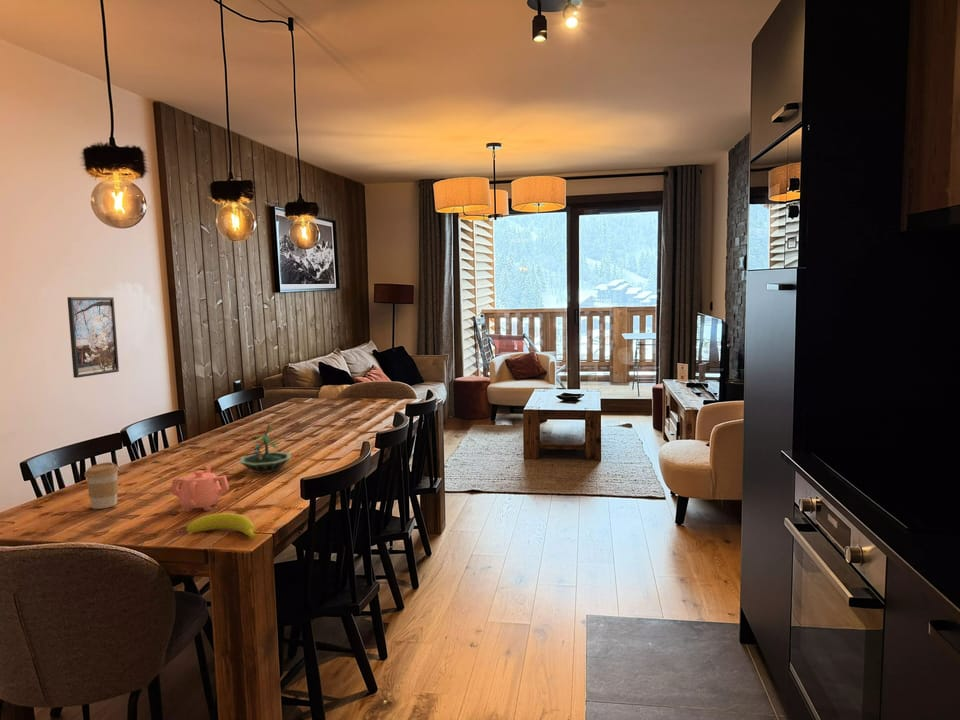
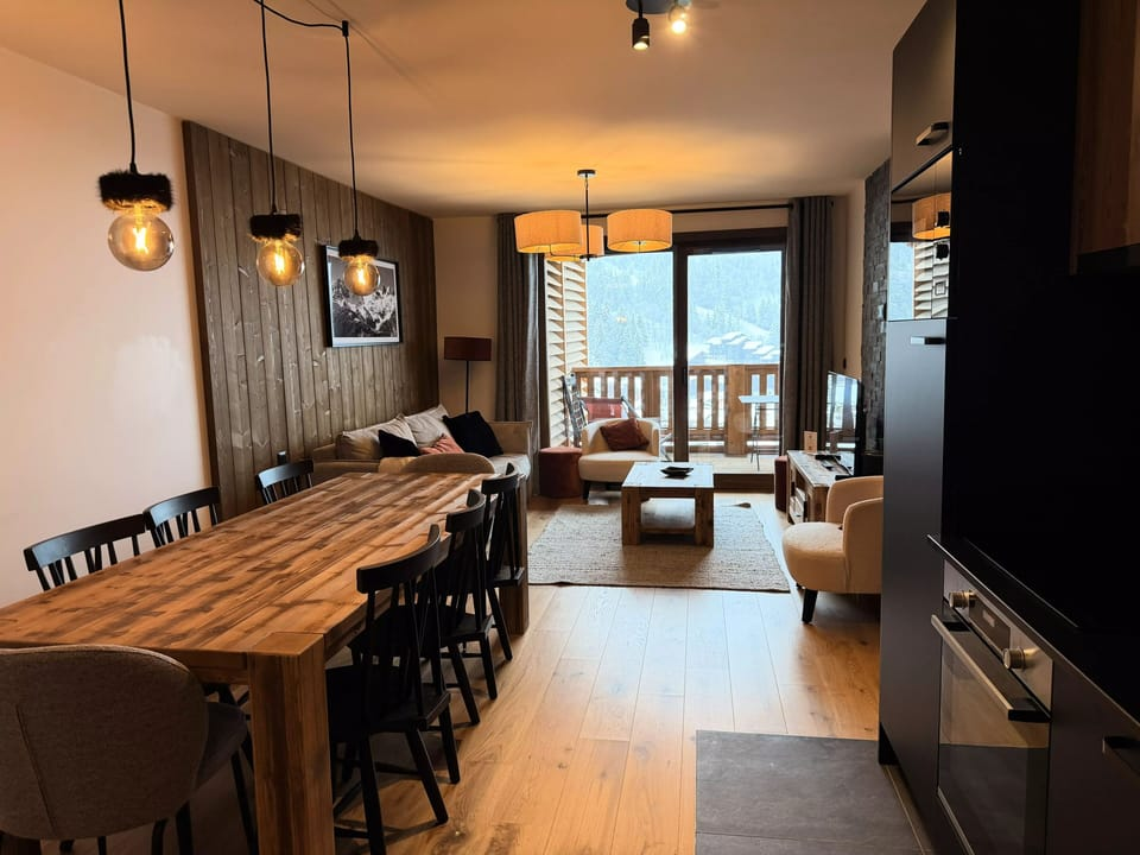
- terrarium (266, 430)
- teapot (201, 488)
- fruit (223, 525)
- coffee cup (102, 485)
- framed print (94, 336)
